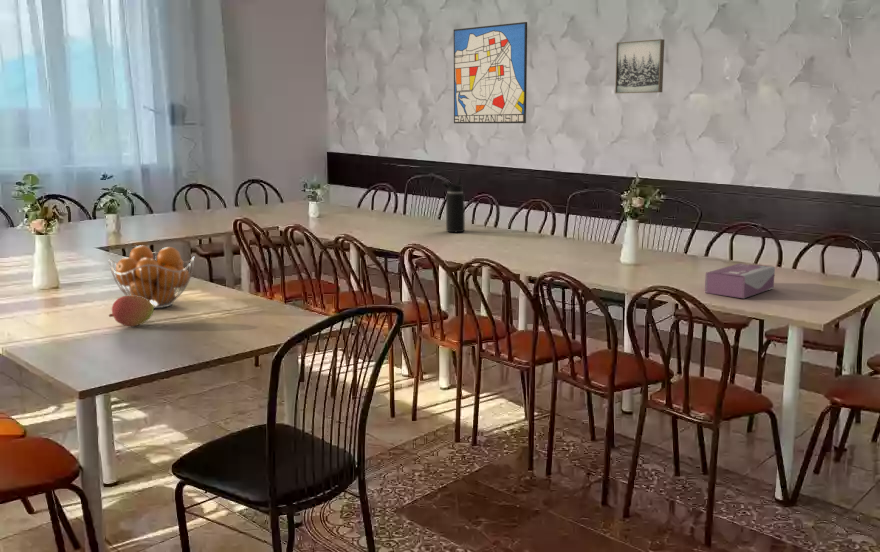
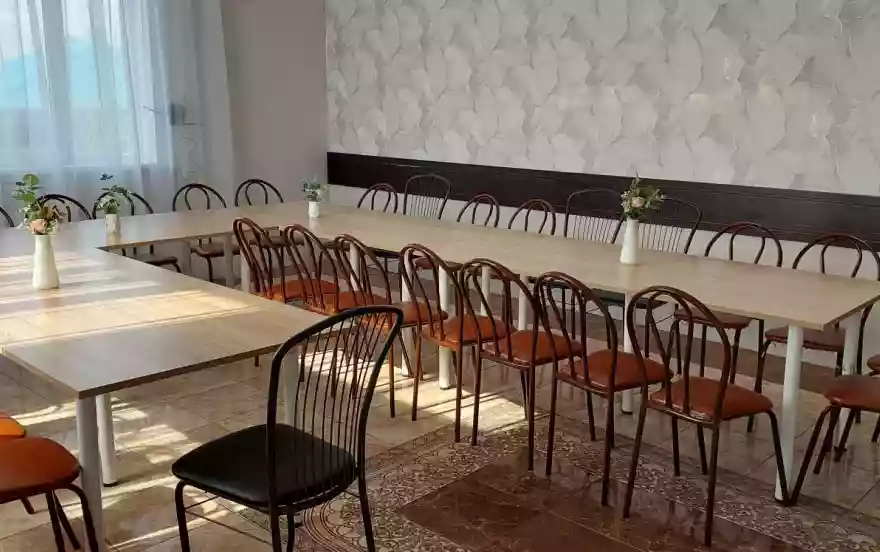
- fruit (131, 310)
- wall art (639, 67)
- tissue box (740, 279)
- water bottle (453, 204)
- wall art (488, 75)
- fruit basket (153, 275)
